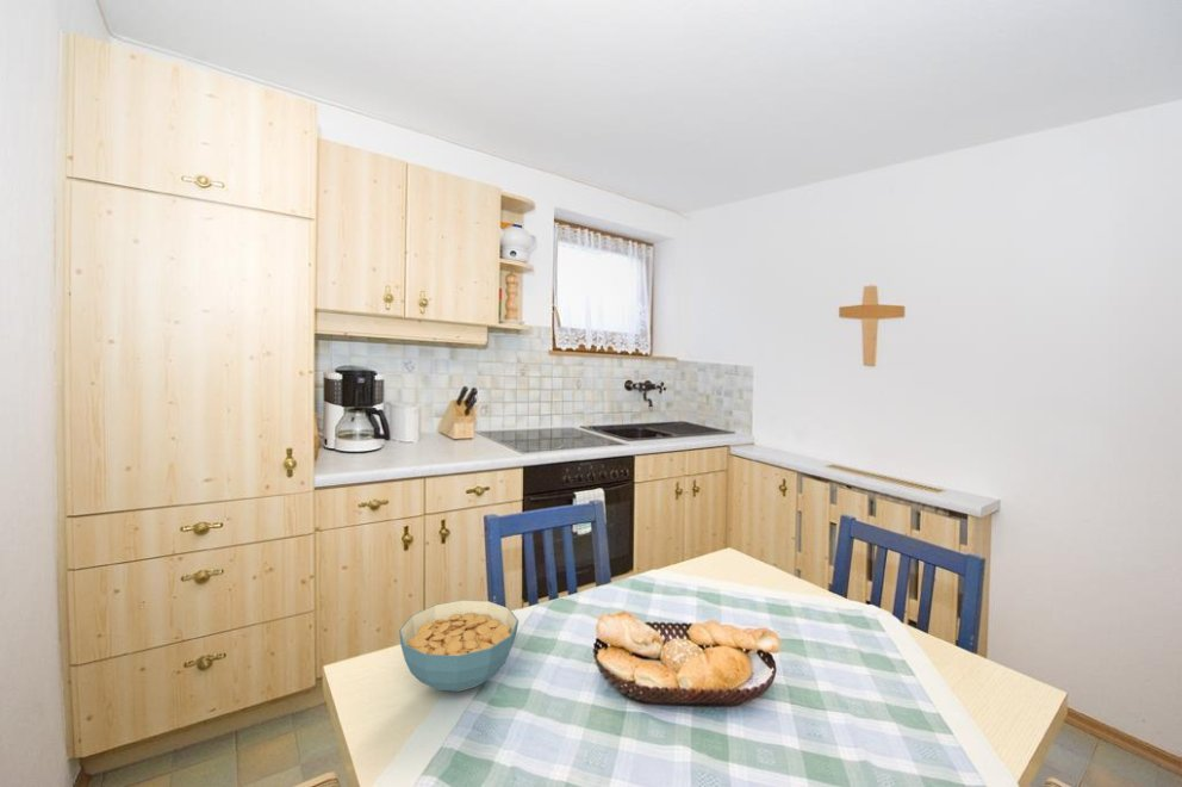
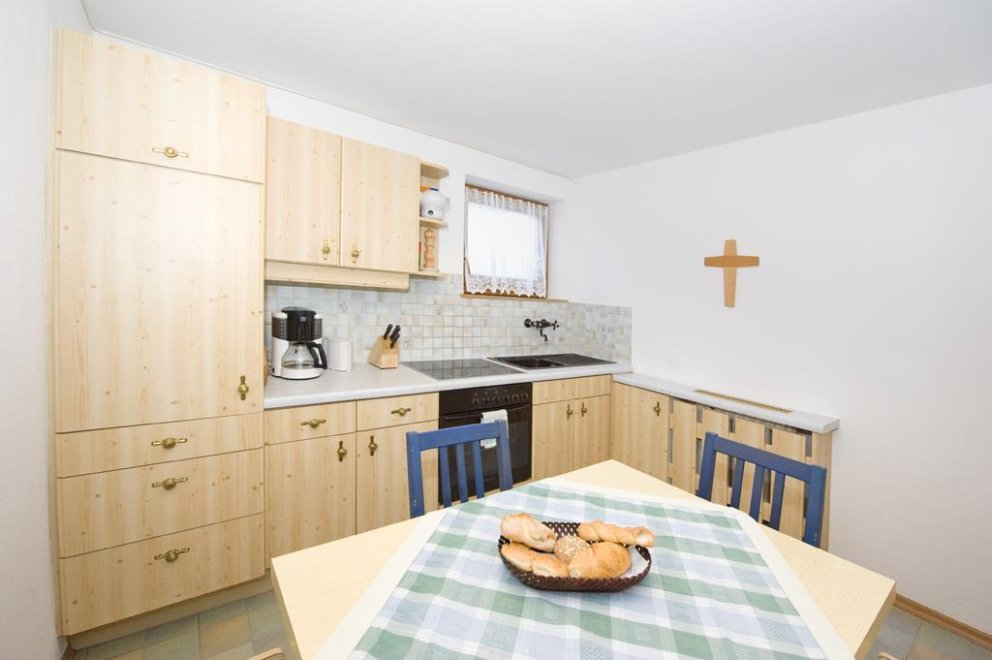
- cereal bowl (459, 652)
